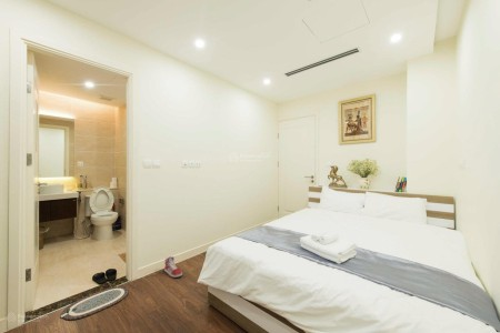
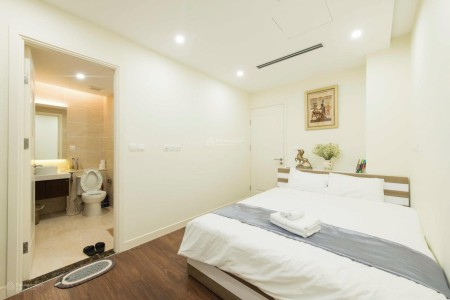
- sneaker (172, 265)
